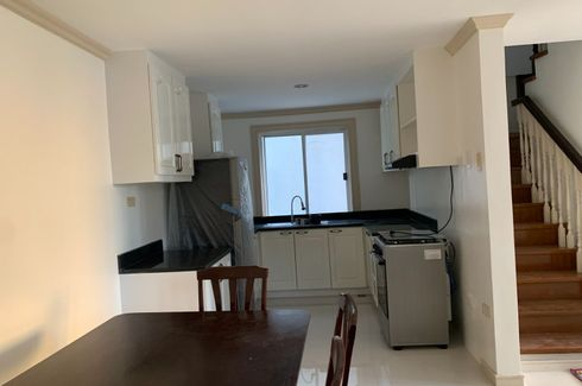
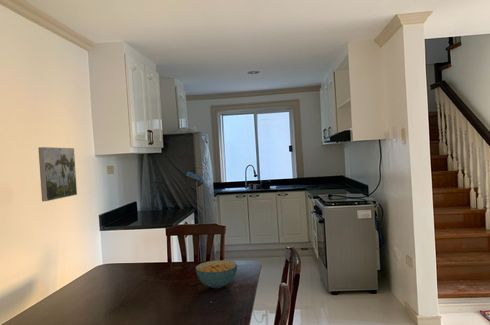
+ cereal bowl (216, 276)
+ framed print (59, 172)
